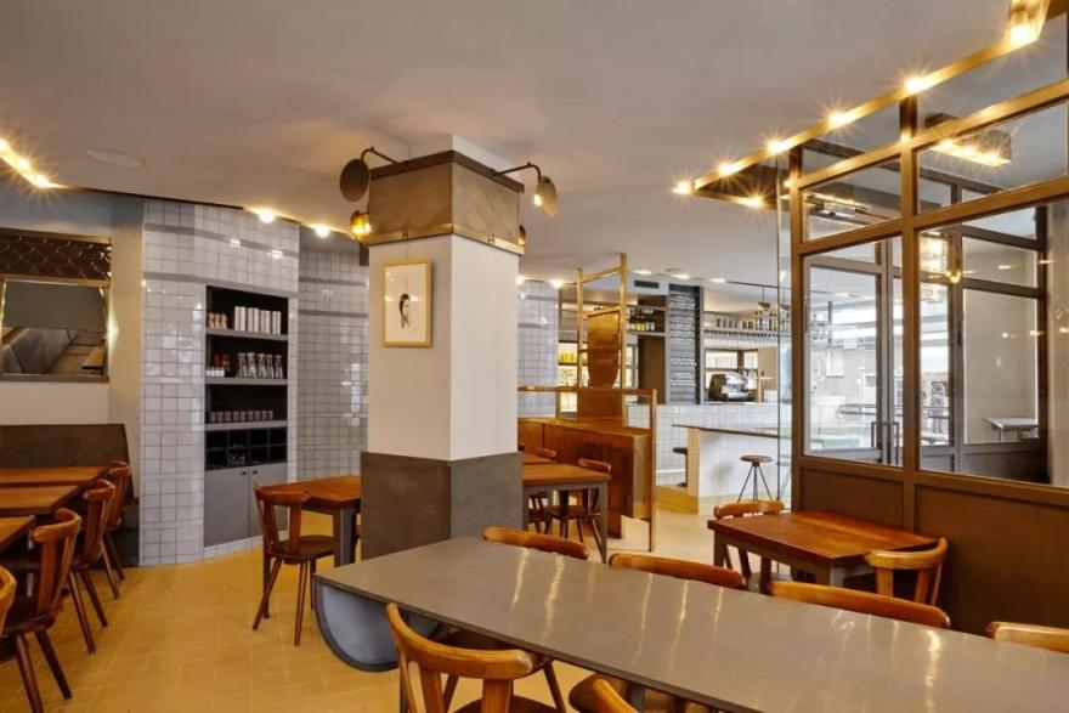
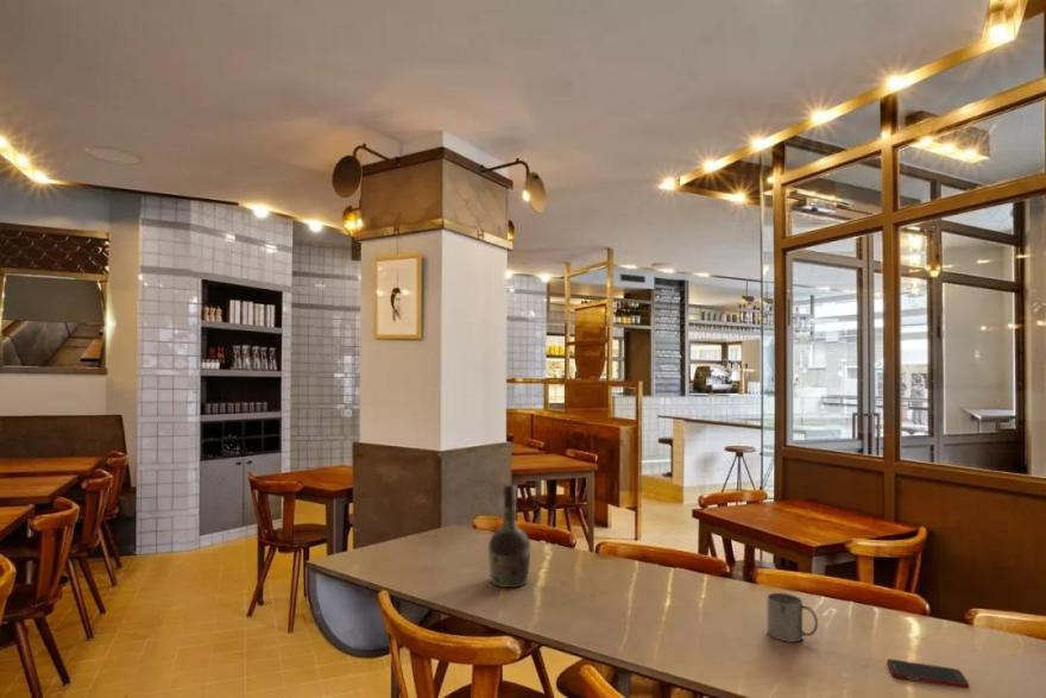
+ mug (792, 618)
+ cell phone (926, 673)
+ cognac bottle (509, 533)
